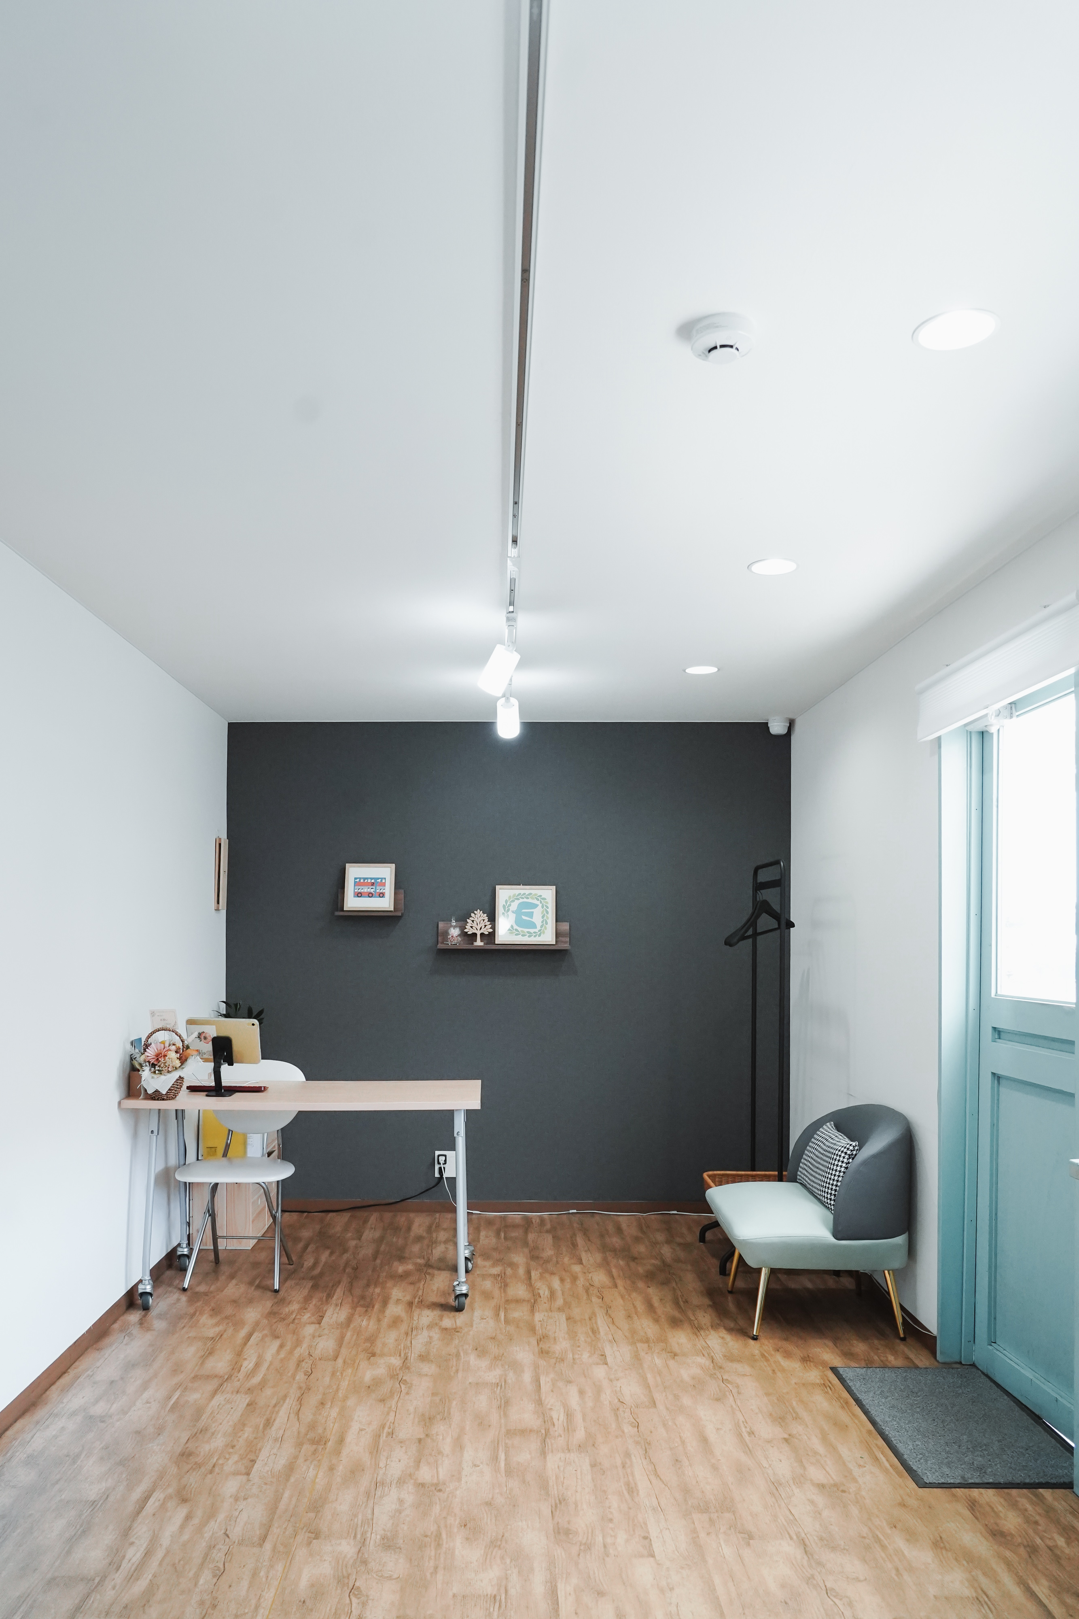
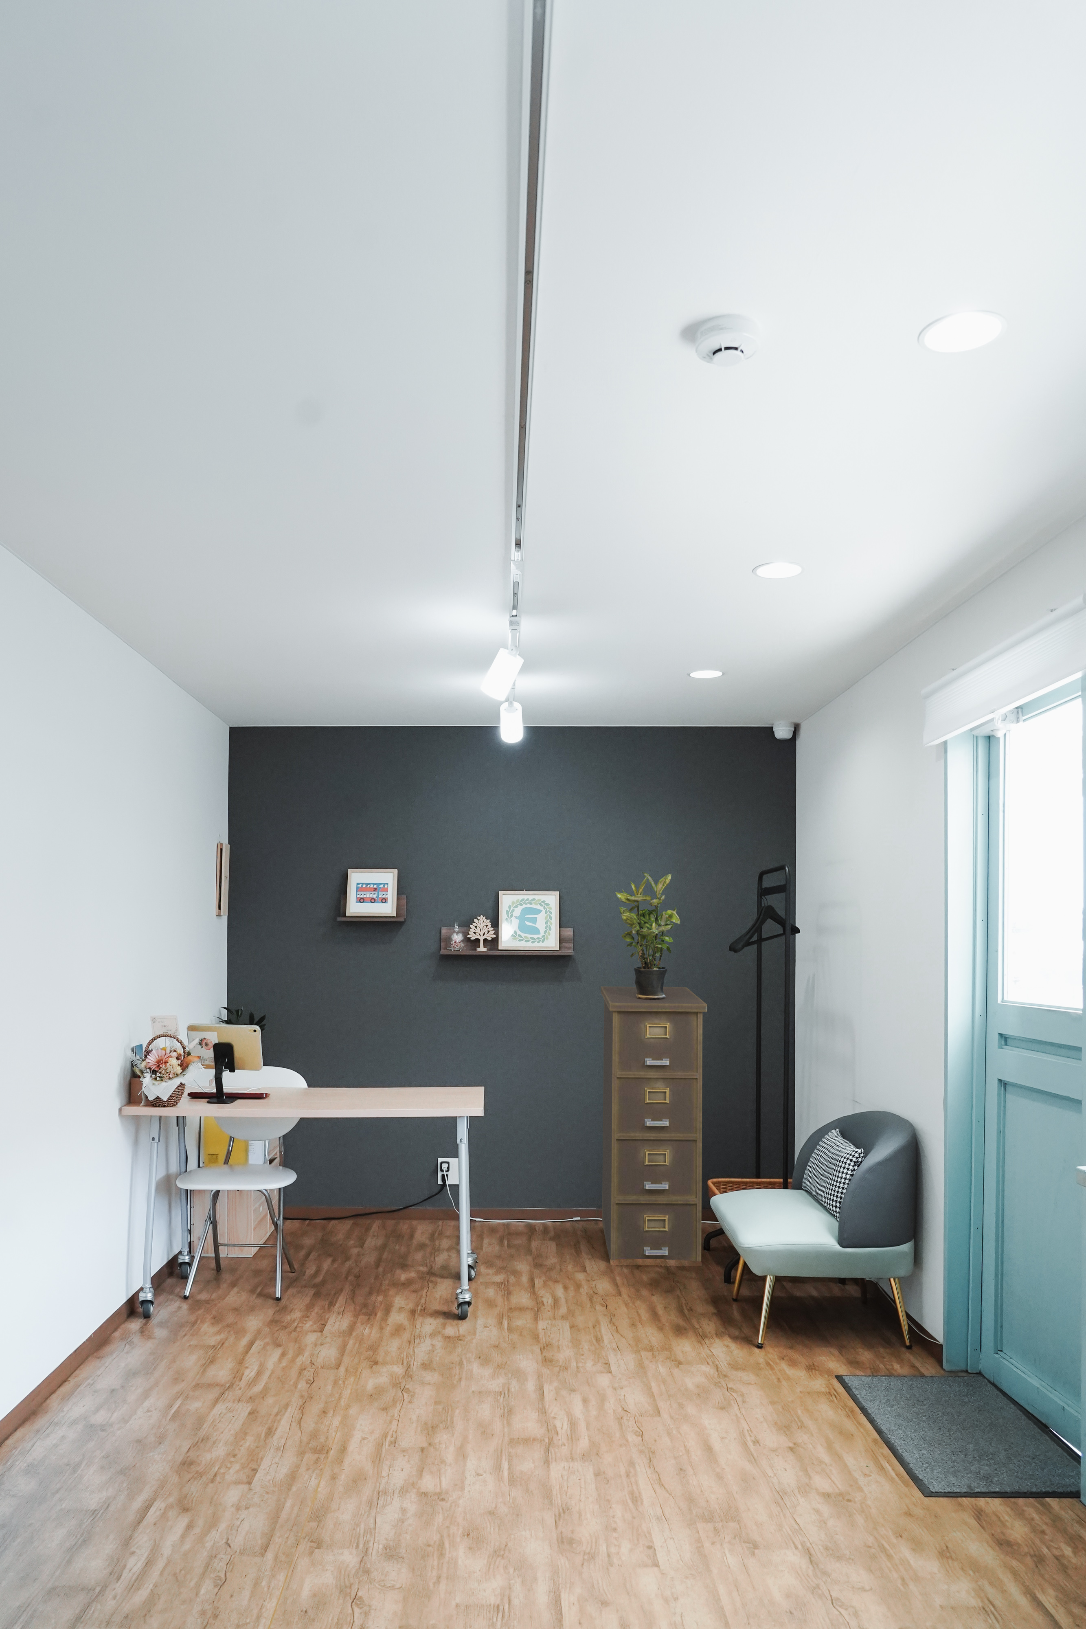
+ filing cabinet (650, 1119)
+ potted plant (645, 934)
